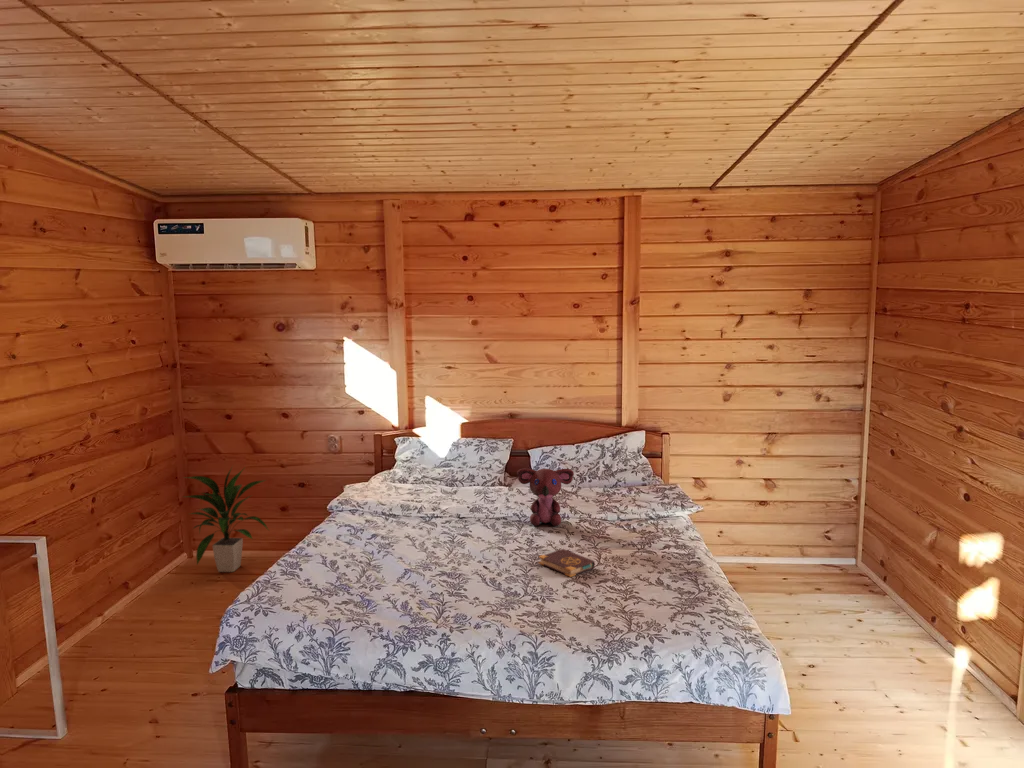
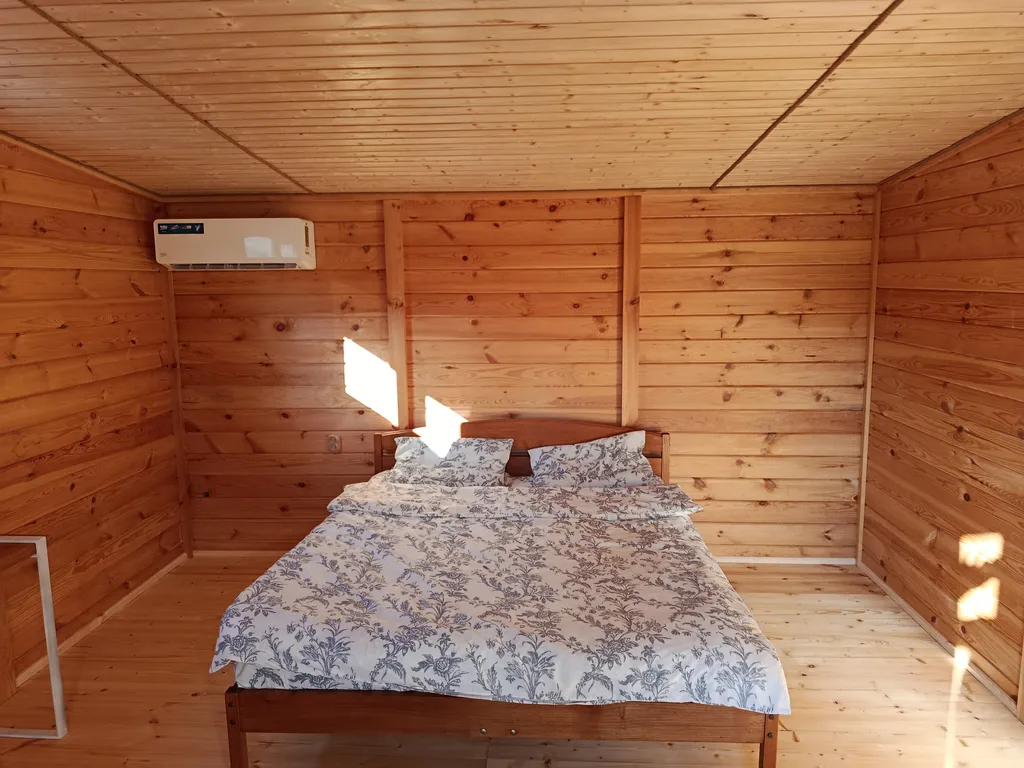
- book (566, 561)
- indoor plant (222, 518)
- teddy bear (545, 497)
